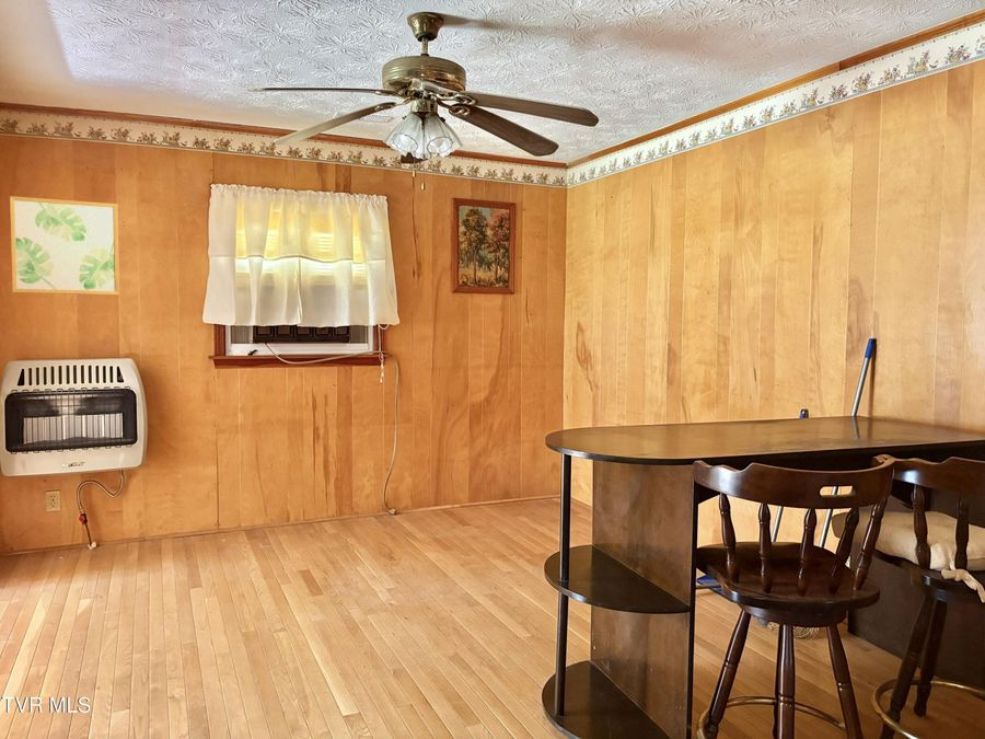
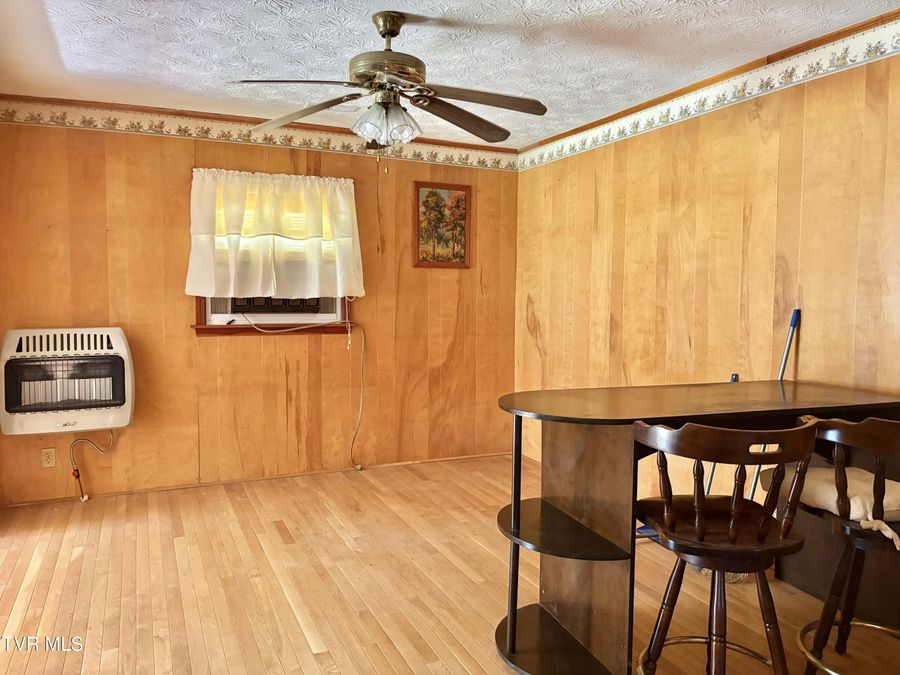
- wall art (66, 246)
